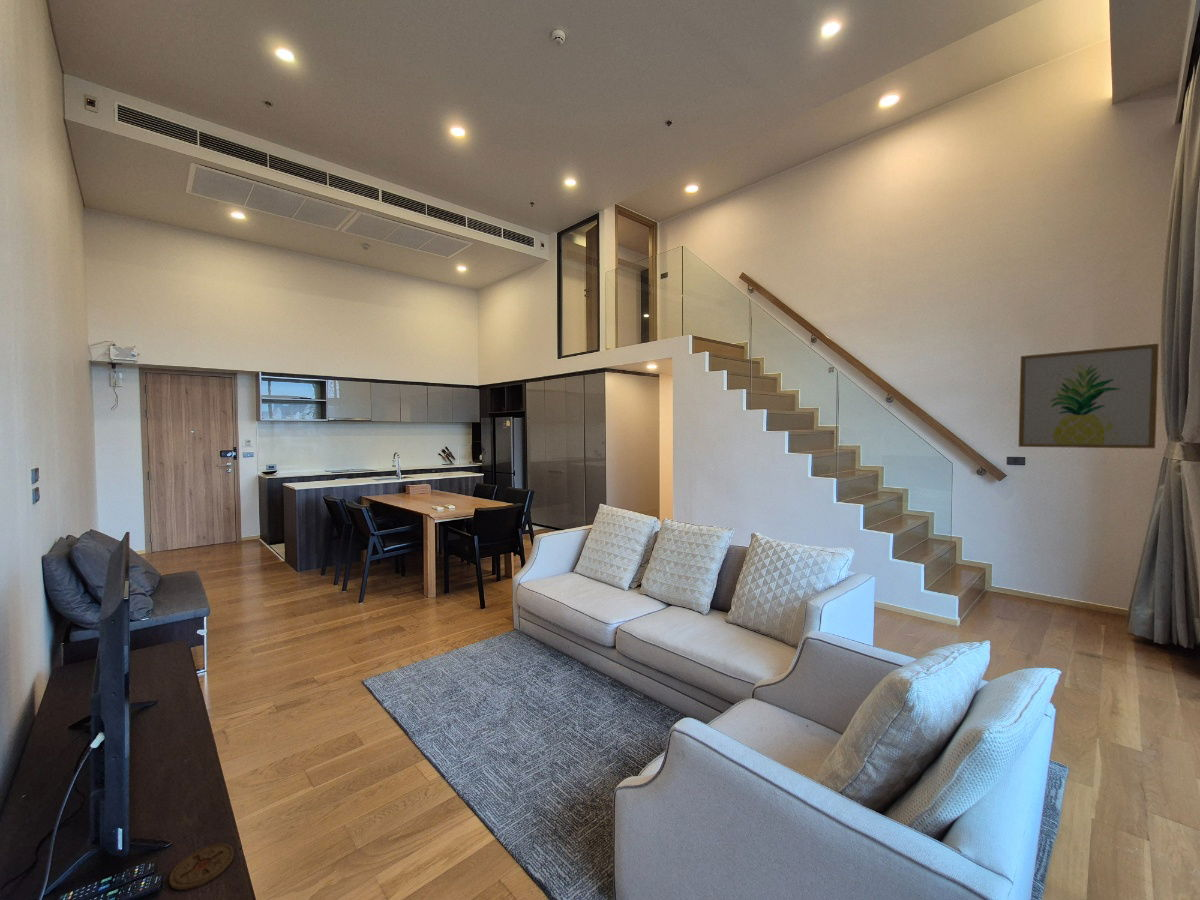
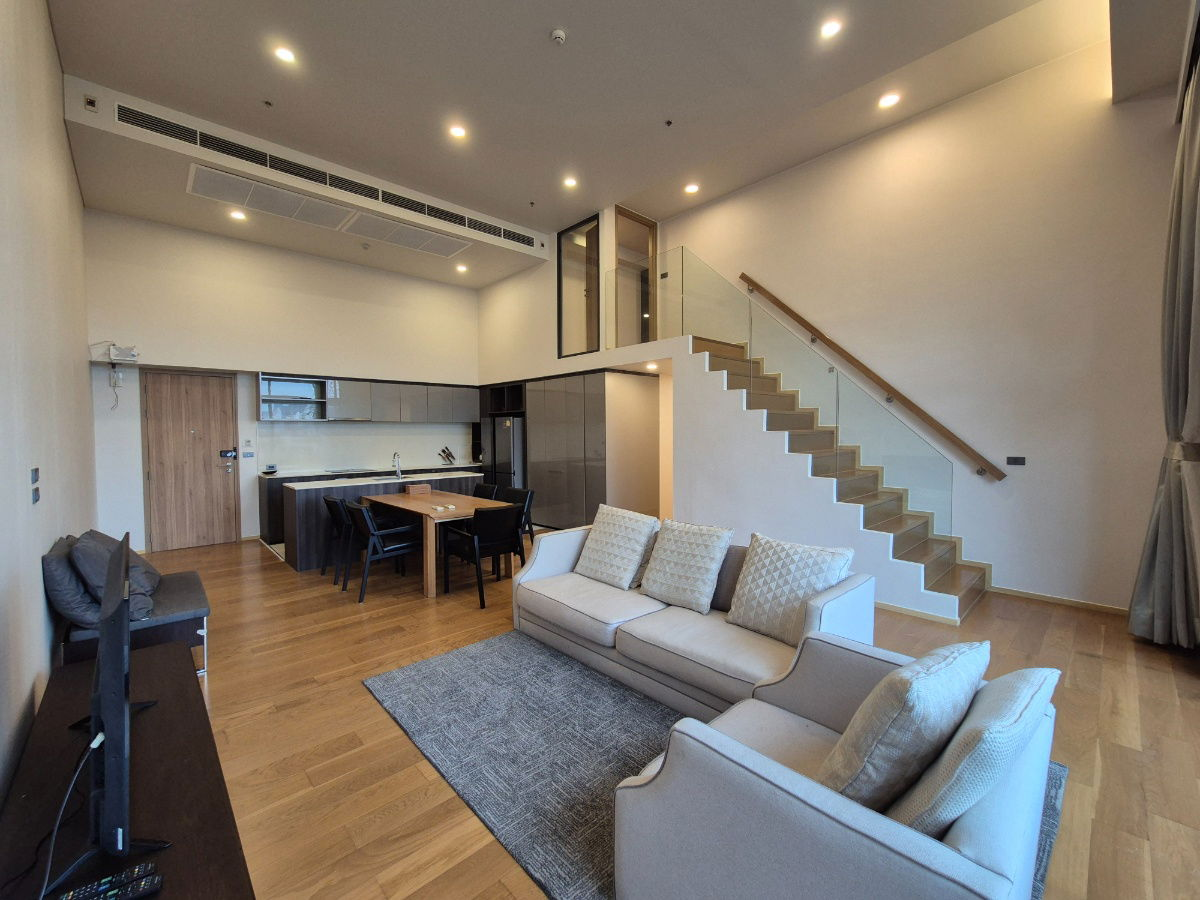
- wall art (1083, 399)
- coaster (202, 865)
